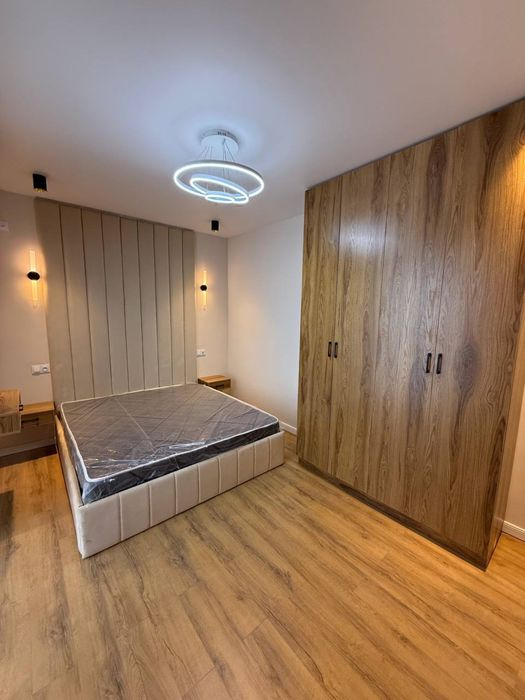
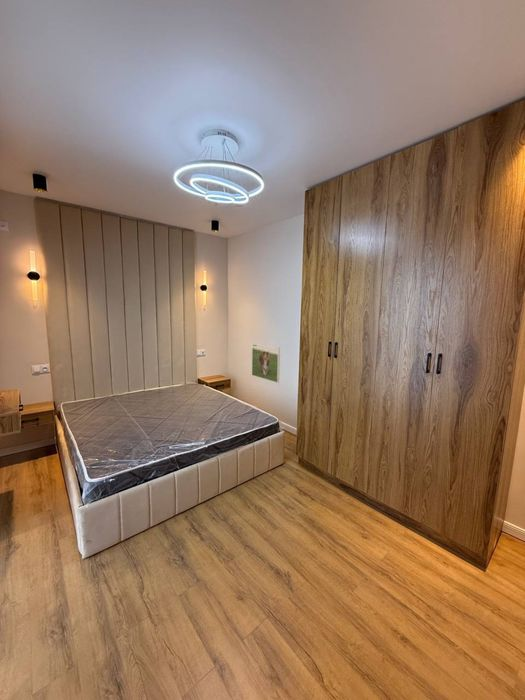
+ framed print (265, 362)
